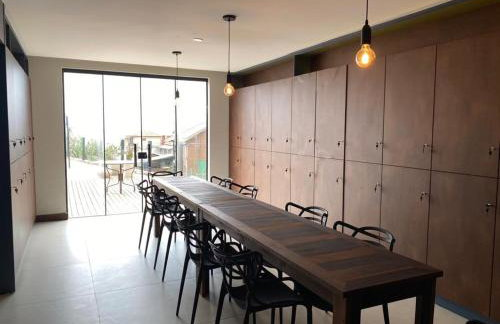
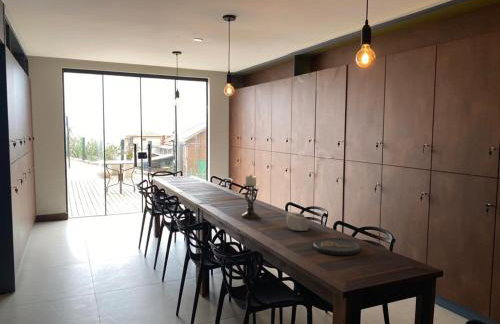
+ decorative bowl (297, 220)
+ candle holder (250, 195)
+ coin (336, 246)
